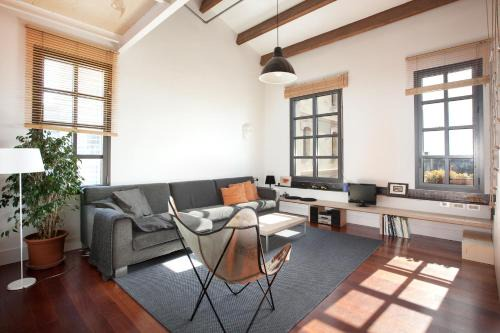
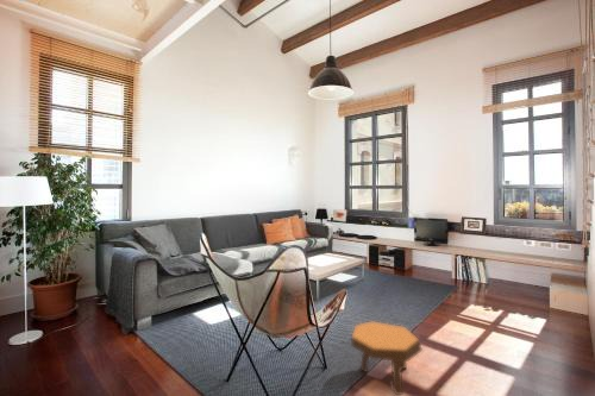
+ footstool (383, 353)
